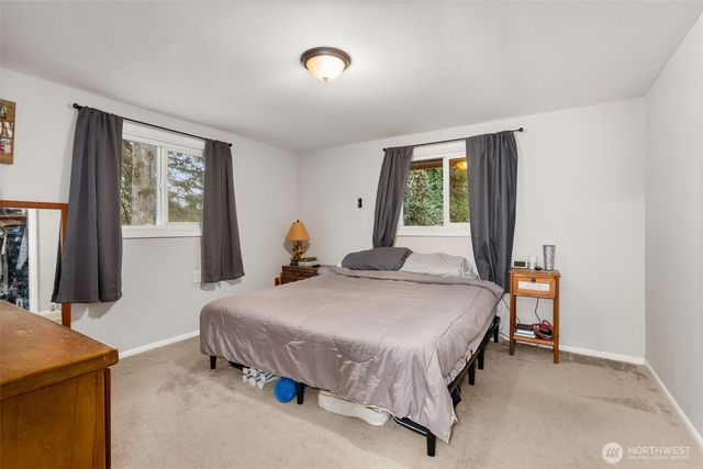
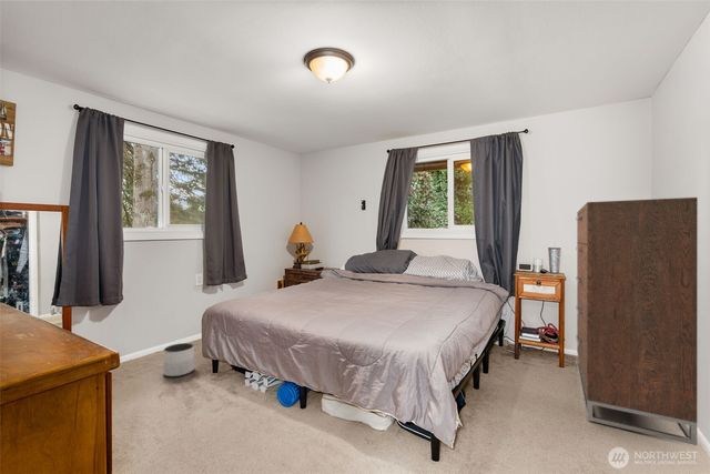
+ planter (179, 360)
+ dresser (620, 301)
